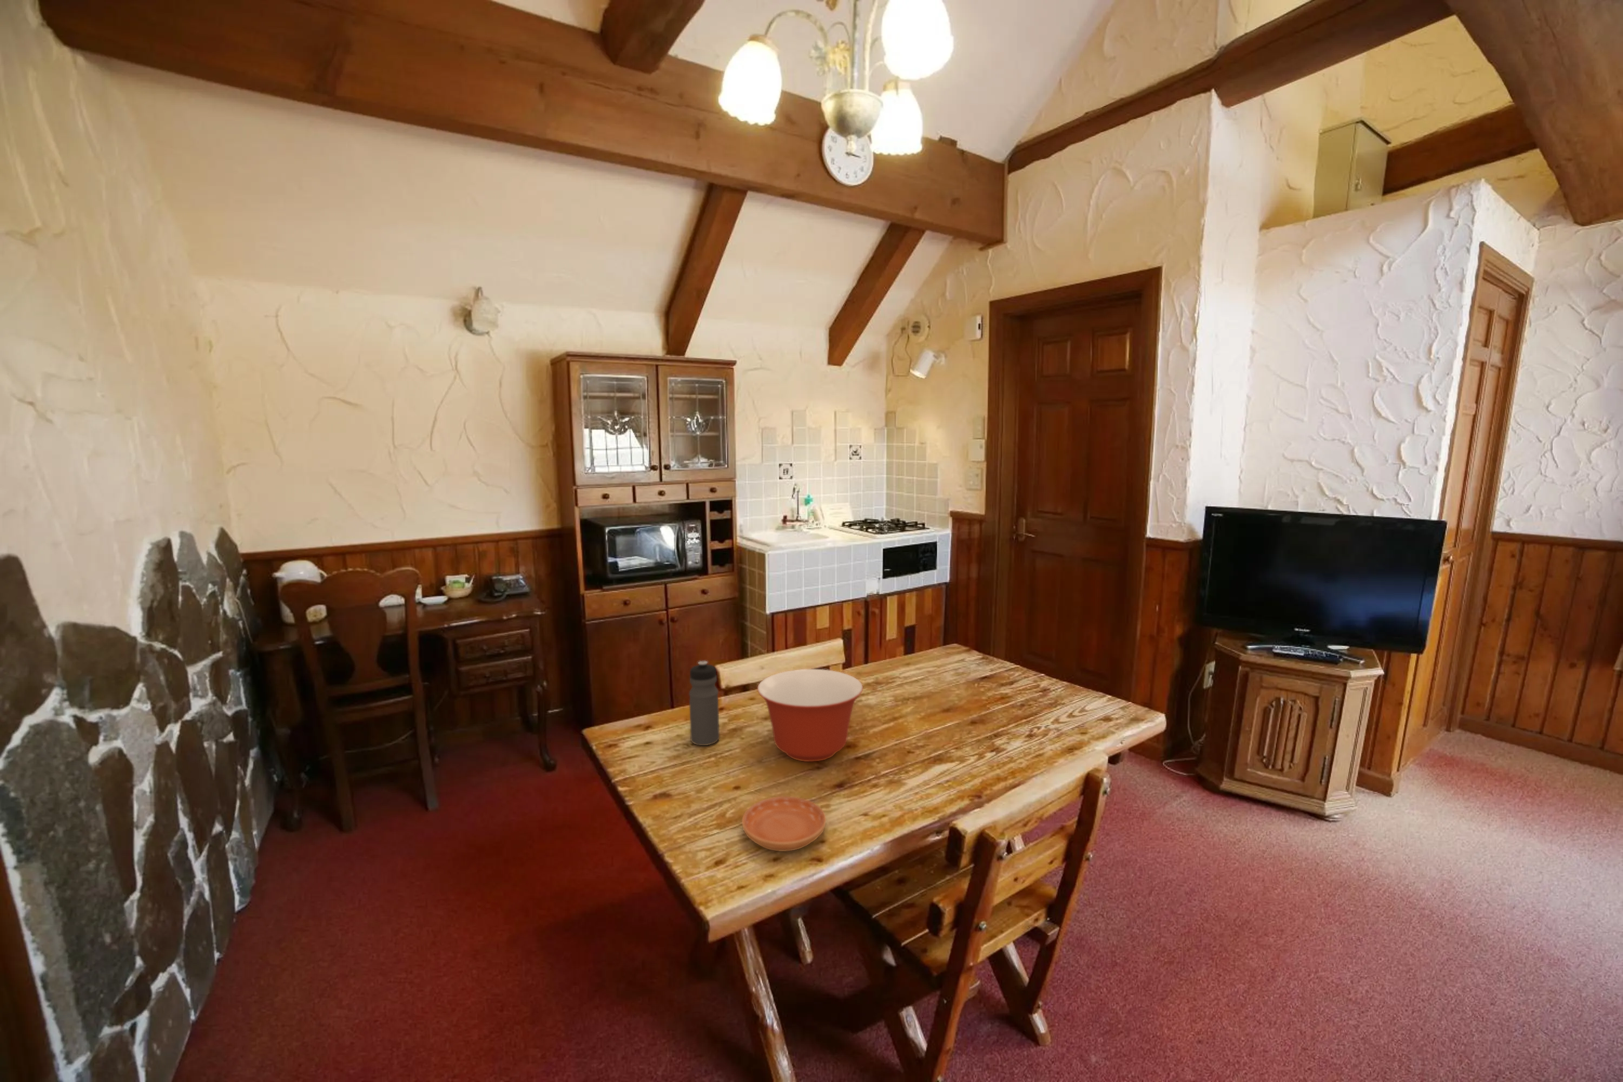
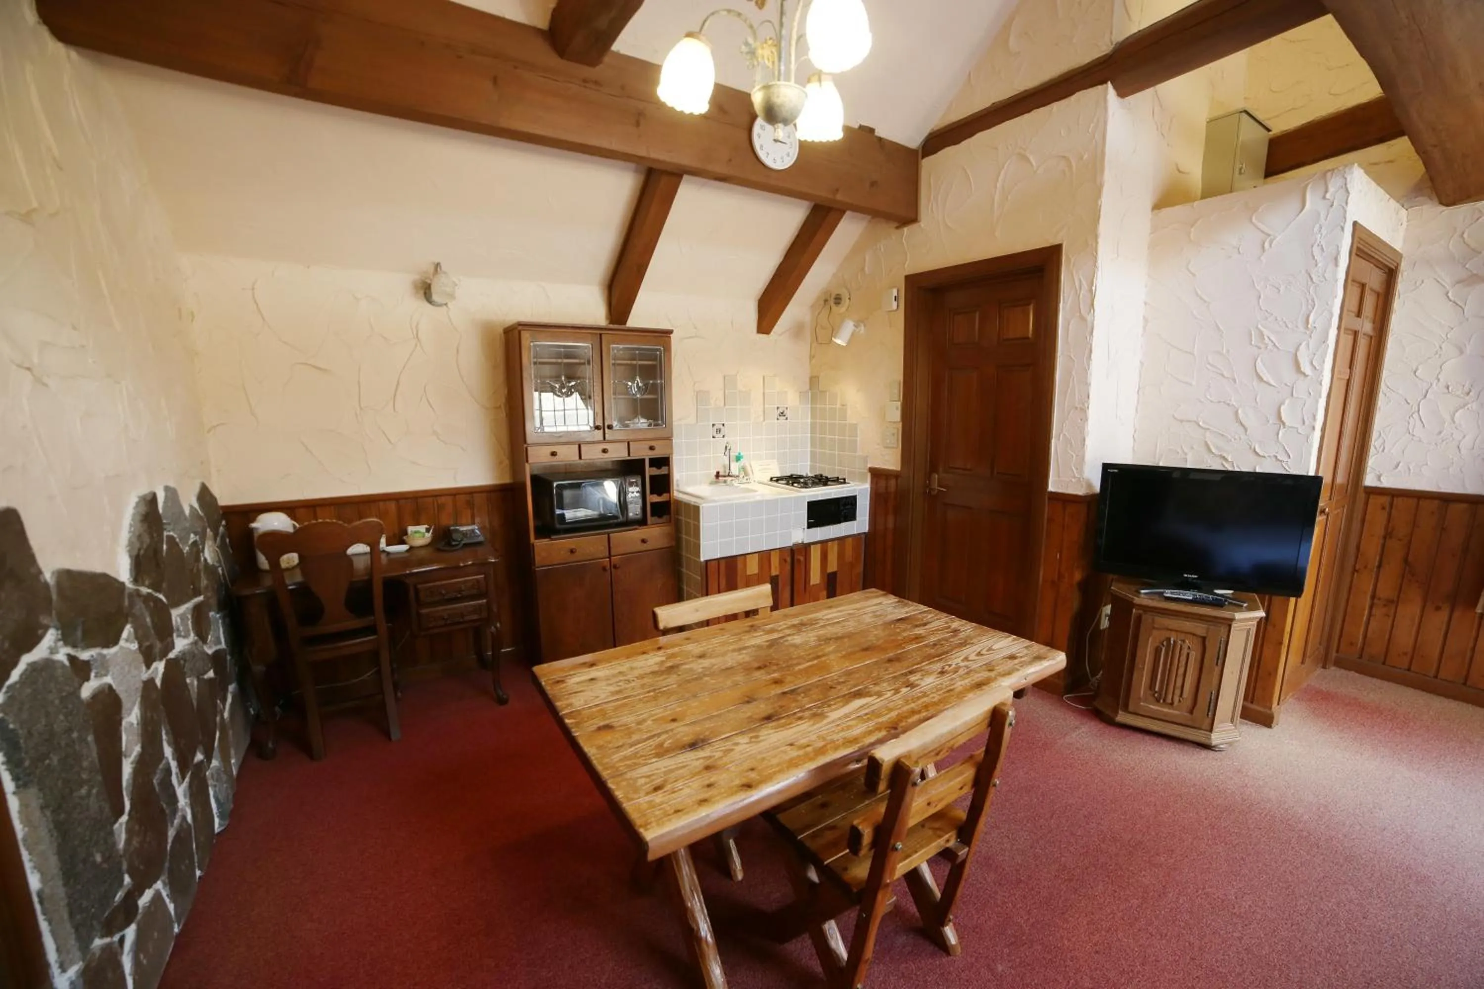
- saucer (784, 825)
- water bottle (704, 702)
- mixing bowl (810, 717)
